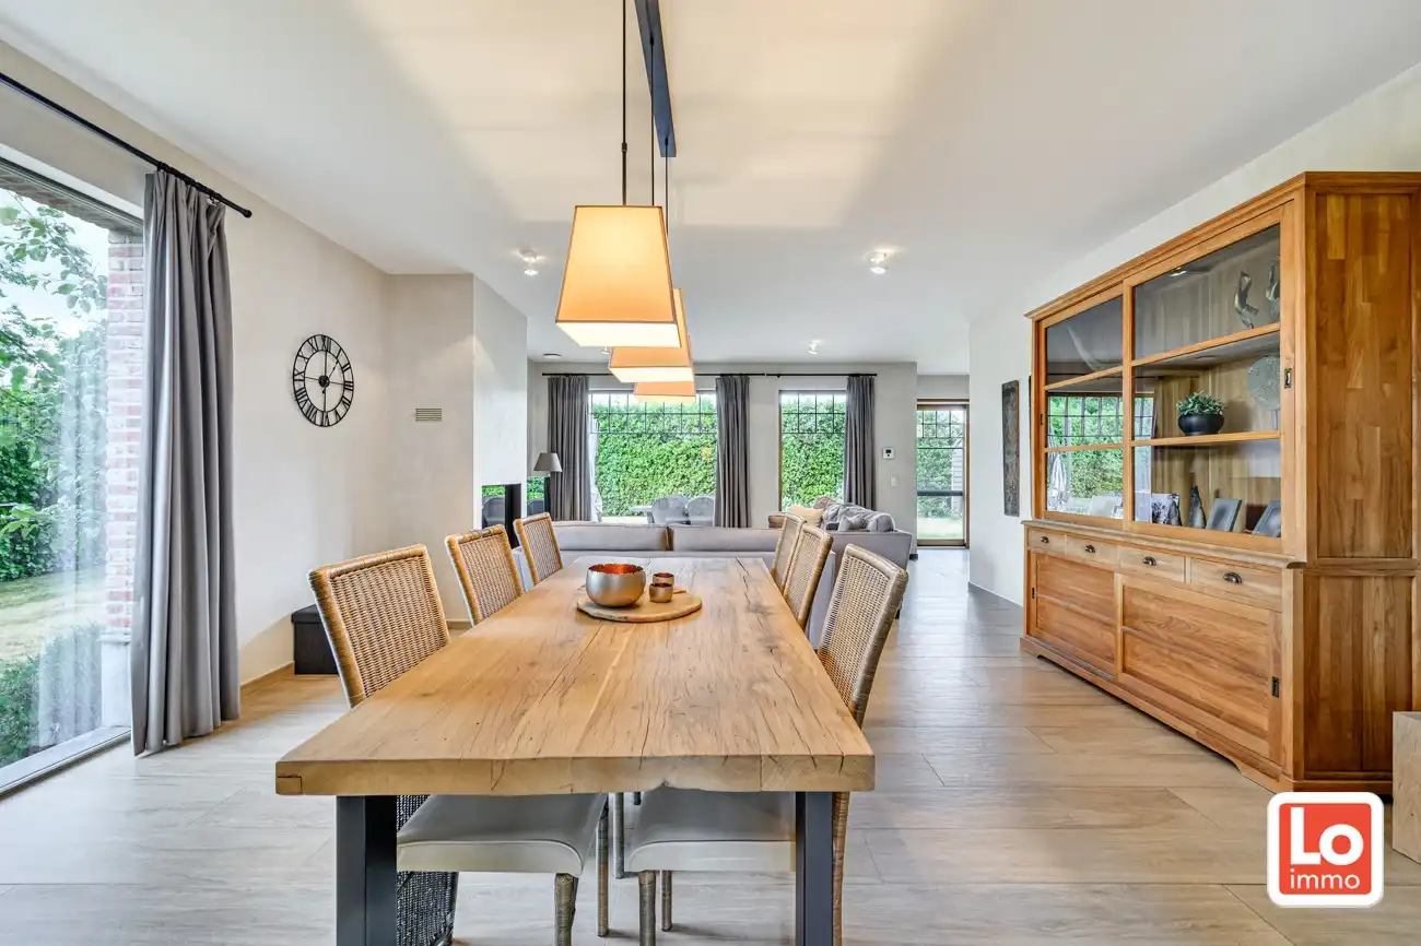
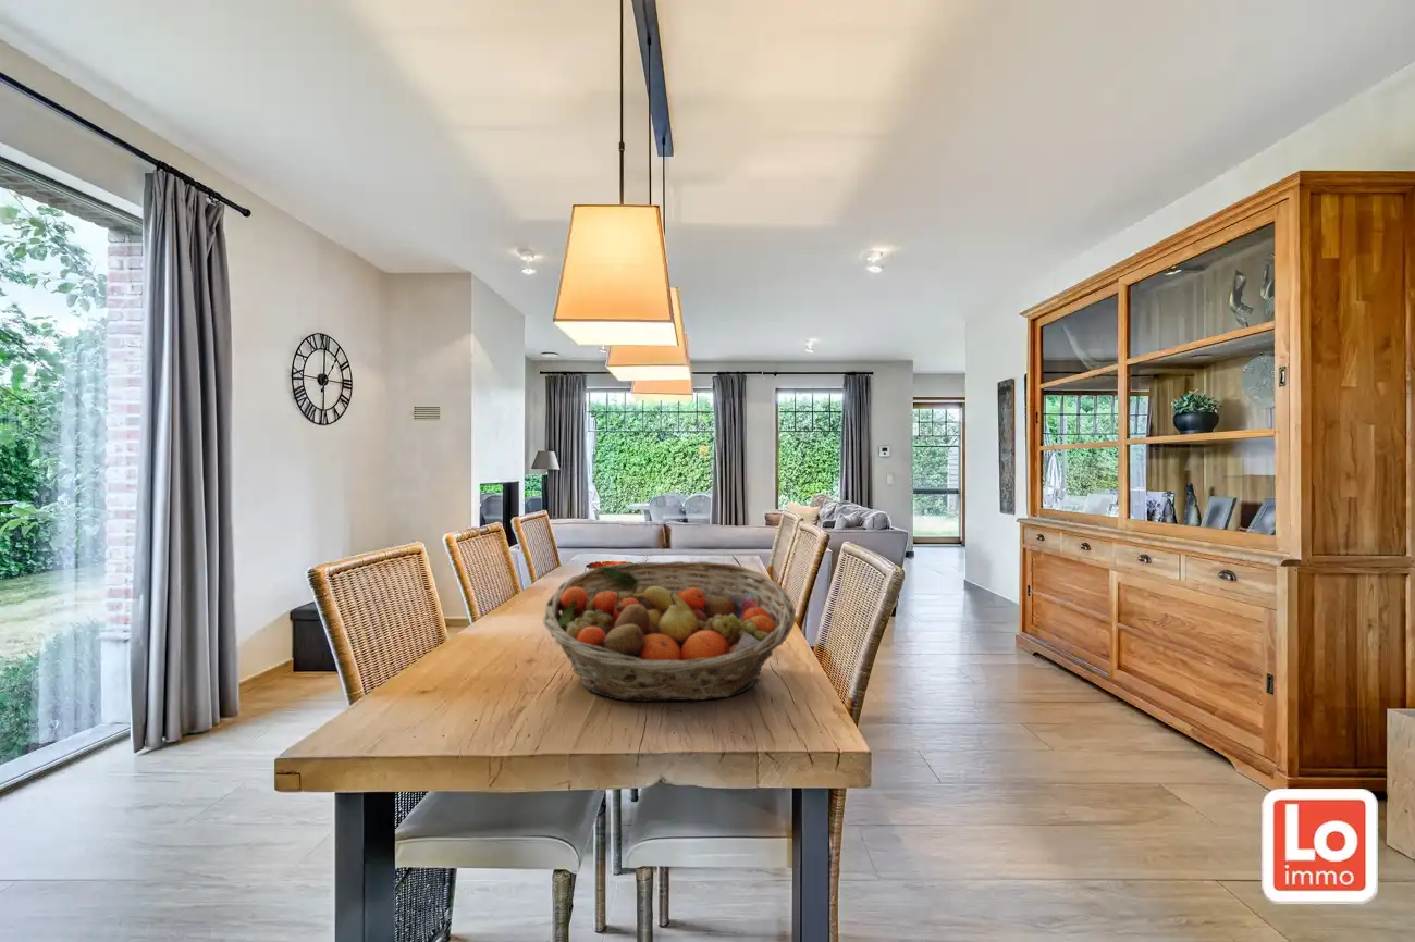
+ fruit basket (669, 624)
